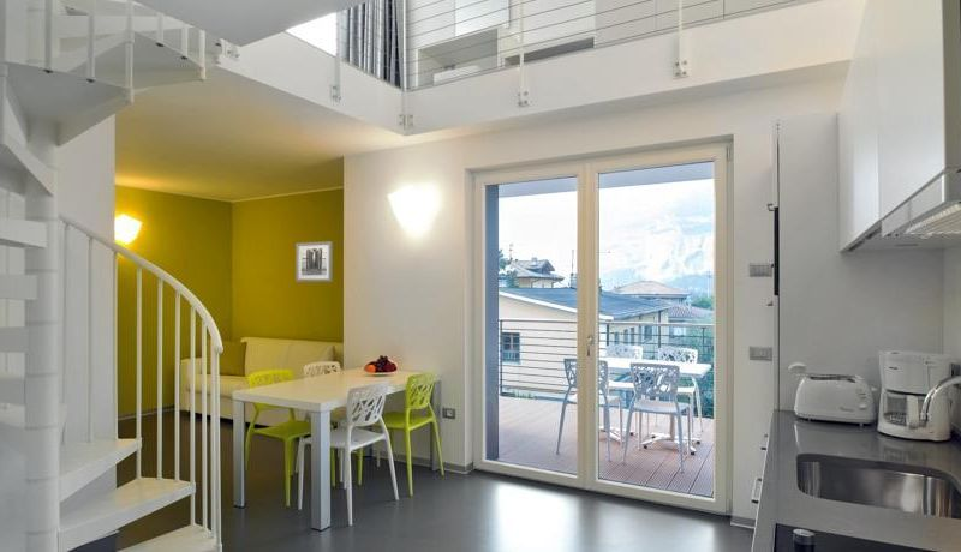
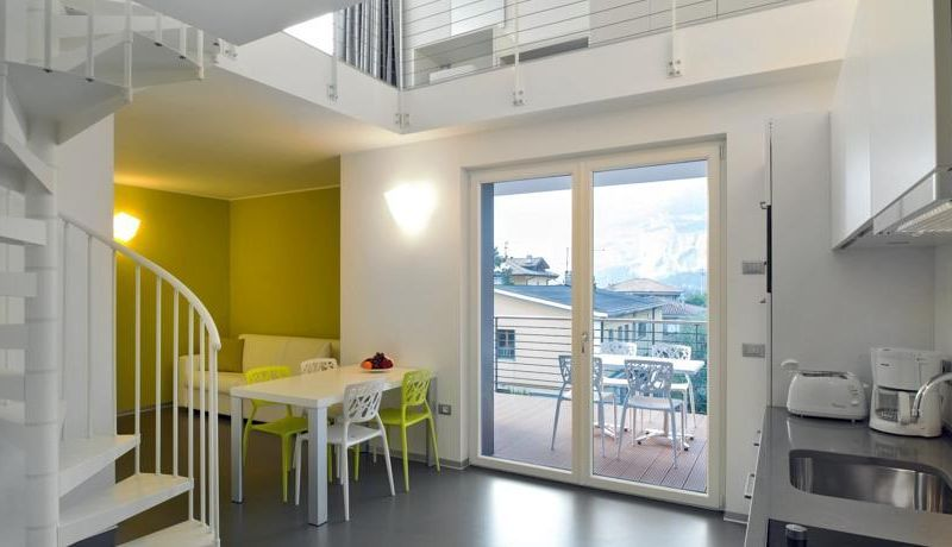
- wall art (314, 262)
